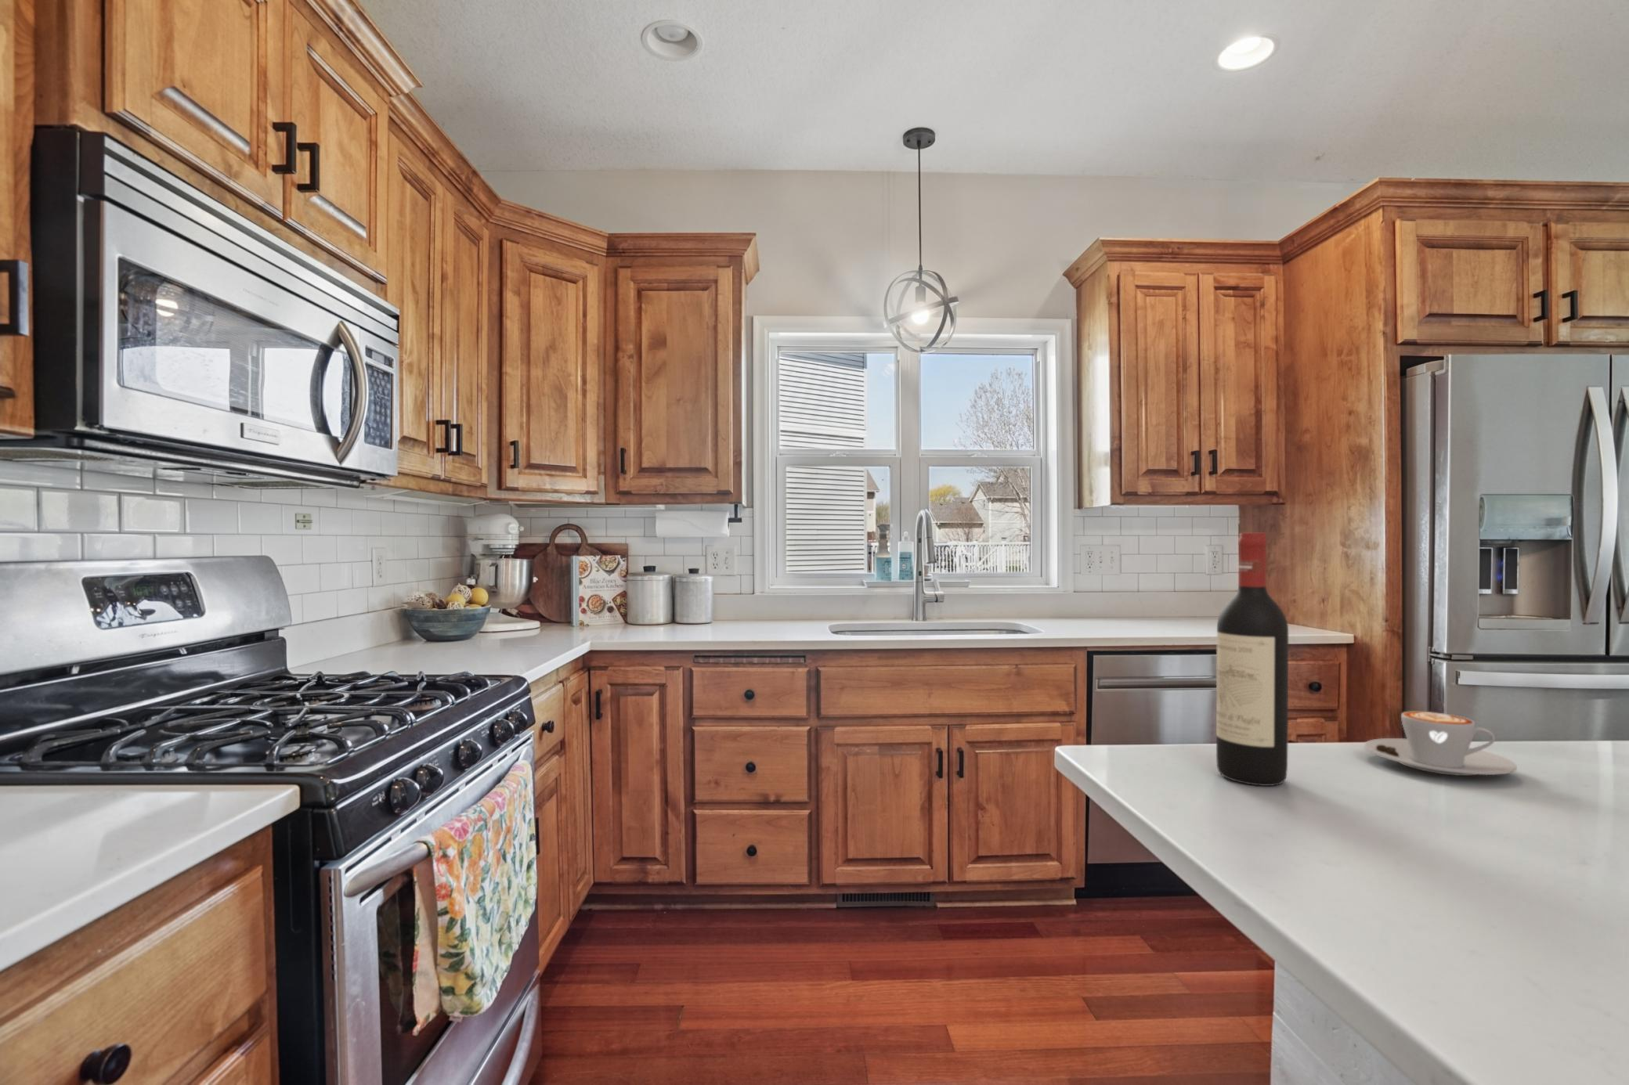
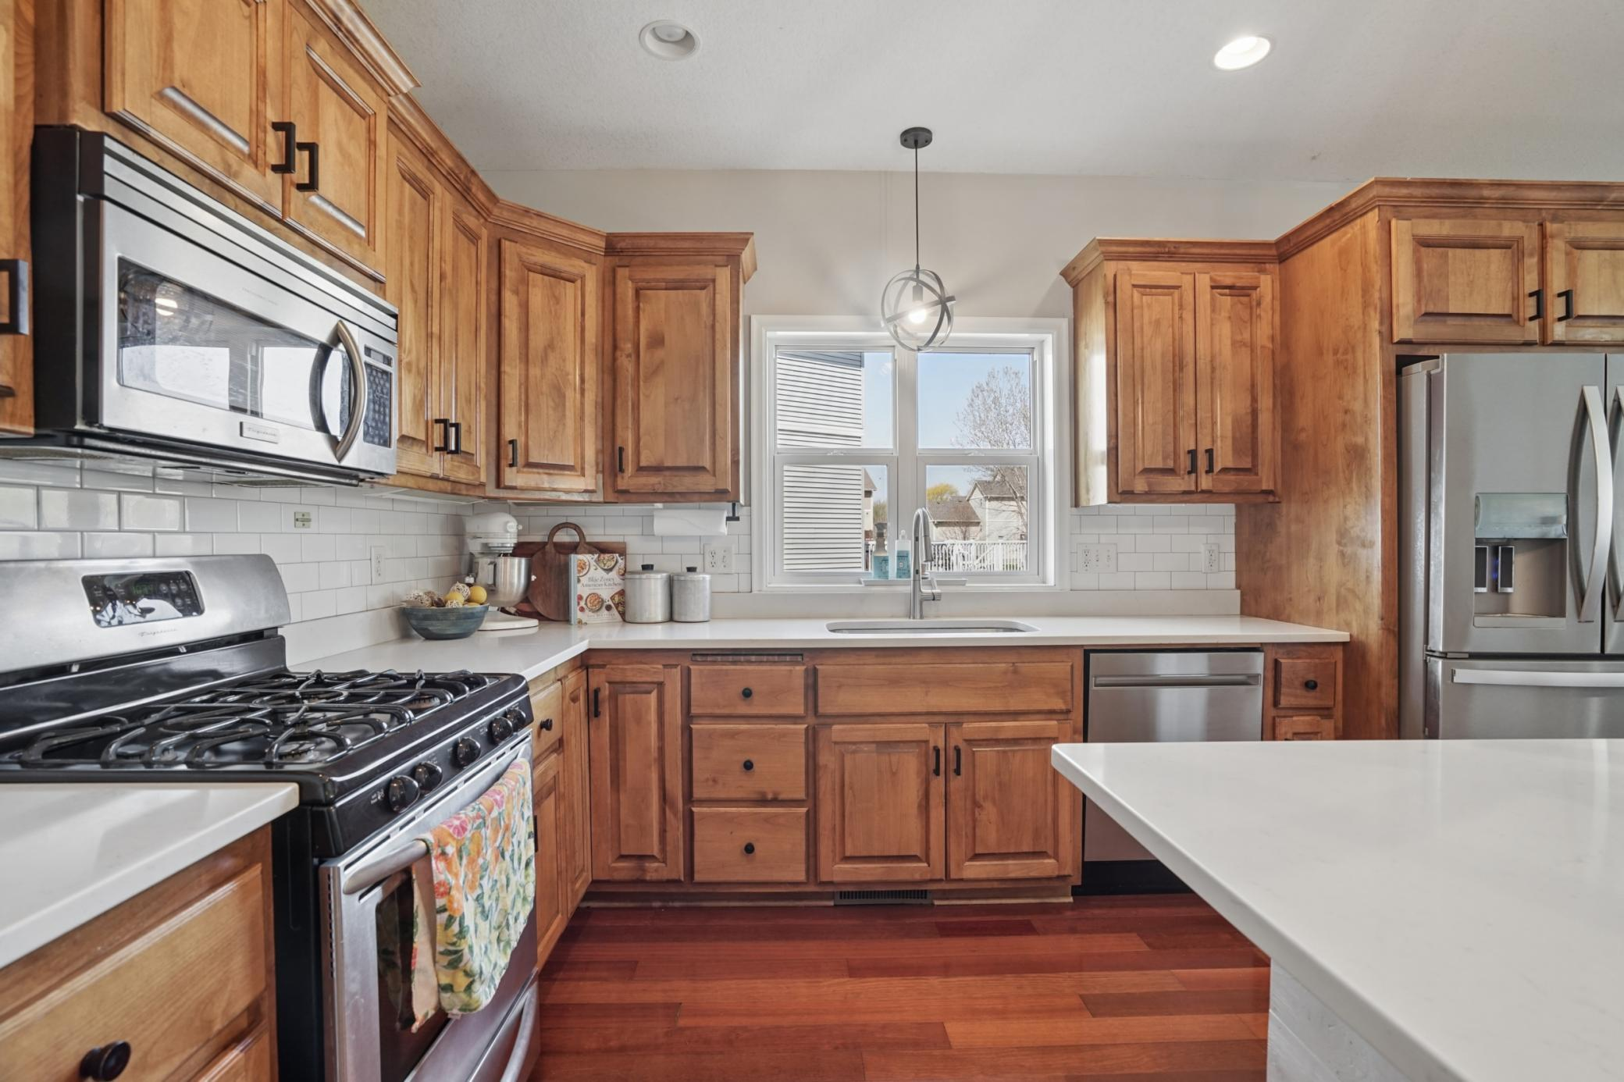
- coffee cup (1436, 741)
- wine bottle (1251, 654)
